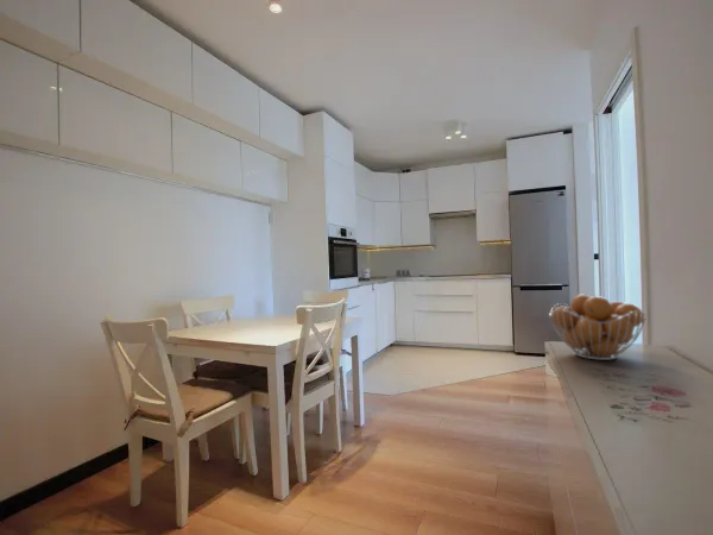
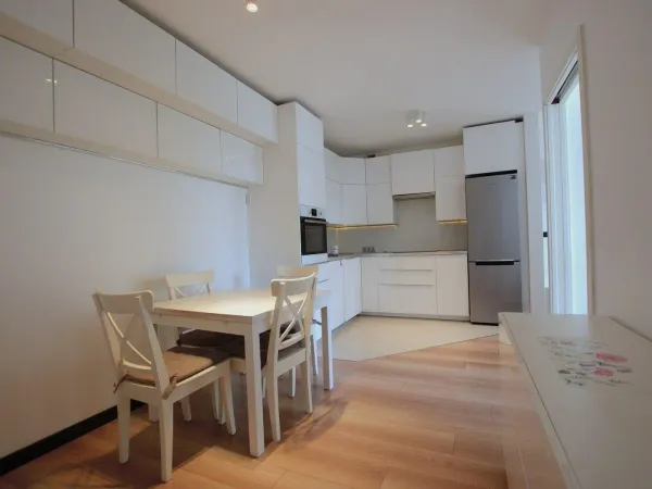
- fruit basket (594, 325)
